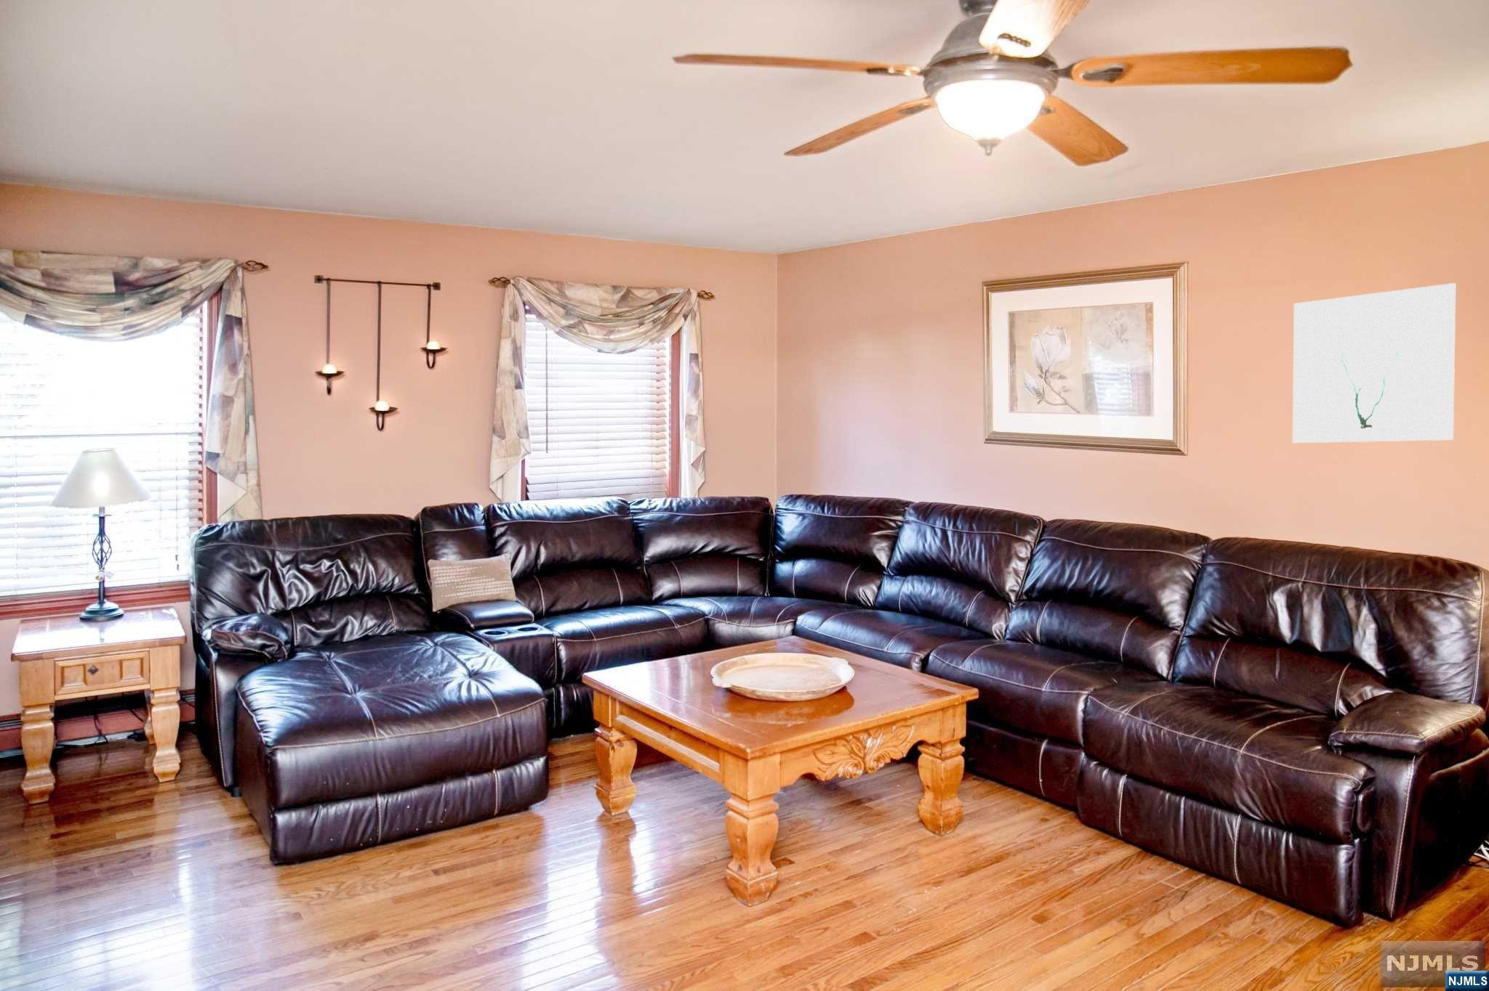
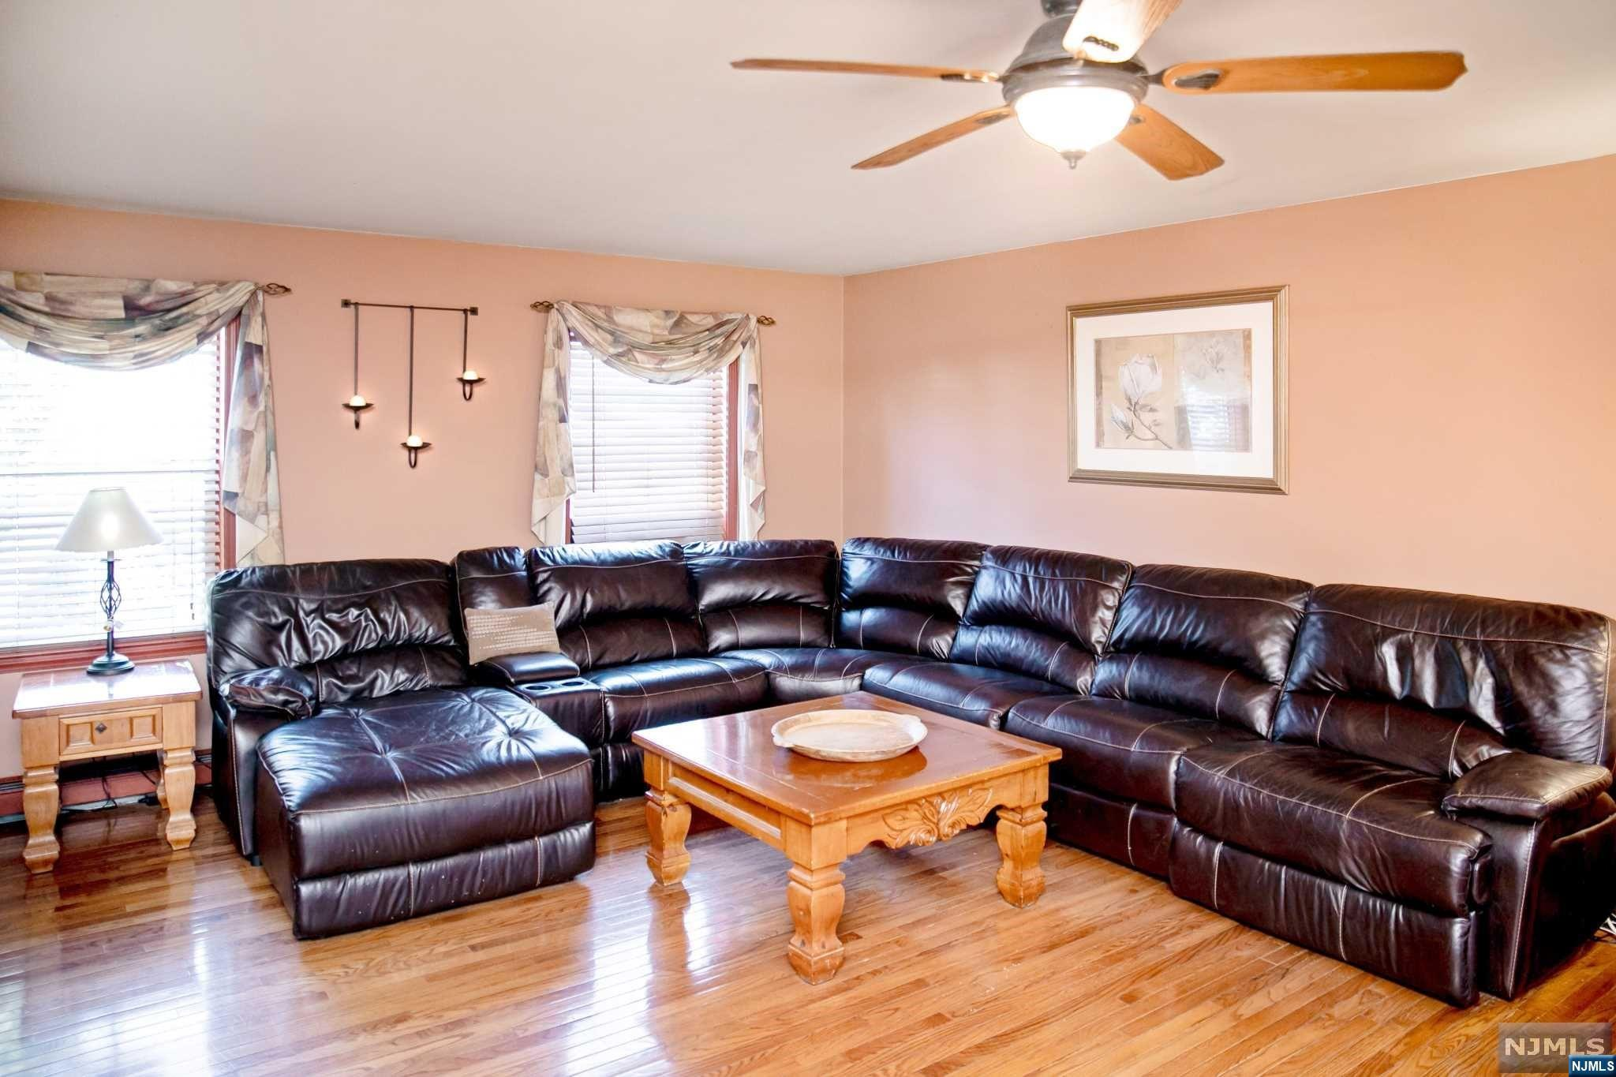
- wall art (1369, 367)
